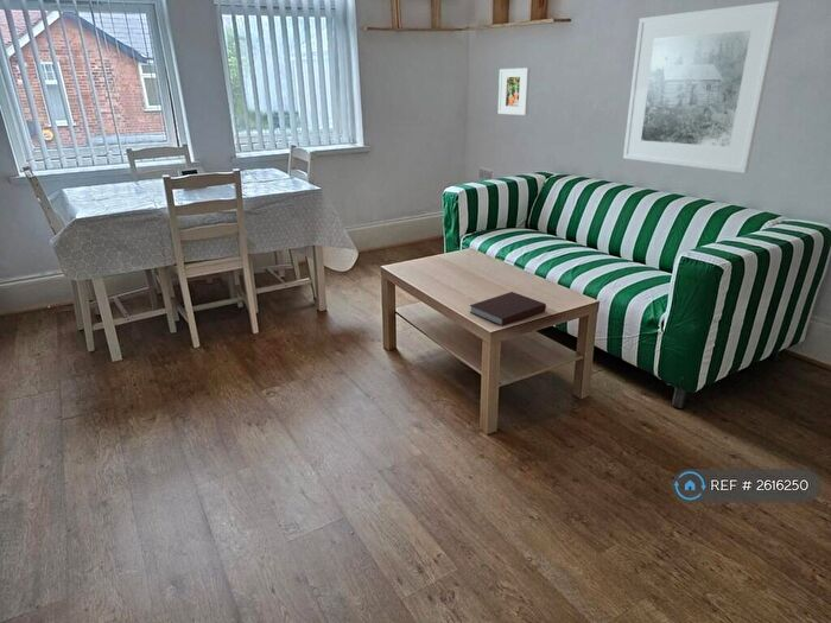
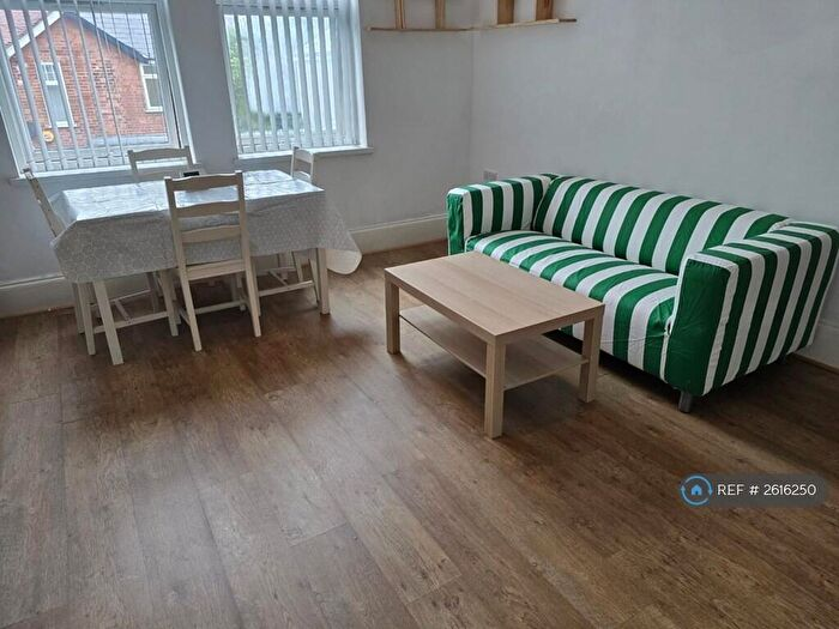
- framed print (690, 91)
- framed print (513, 91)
- notebook (507, 307)
